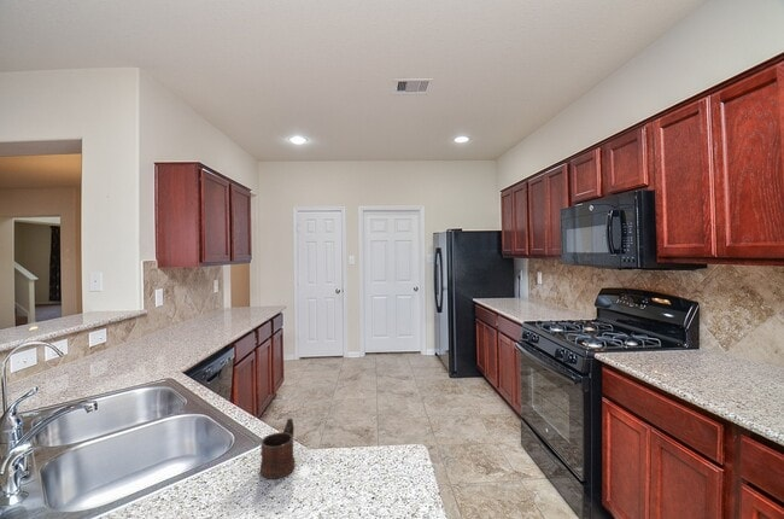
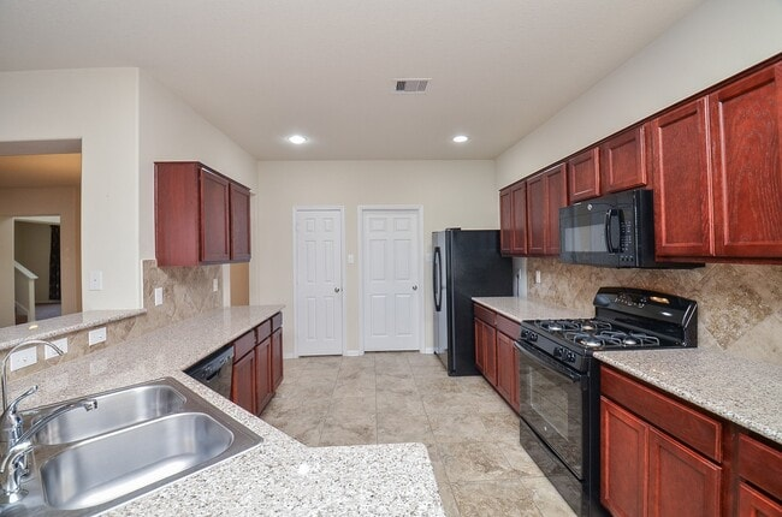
- mug (281, 445)
